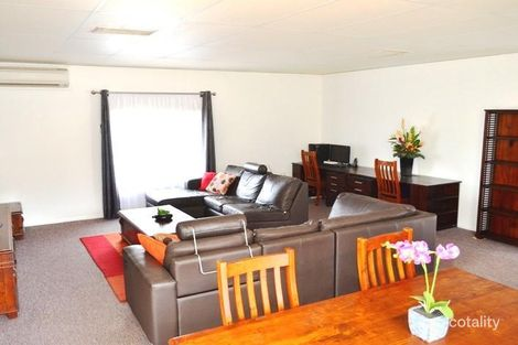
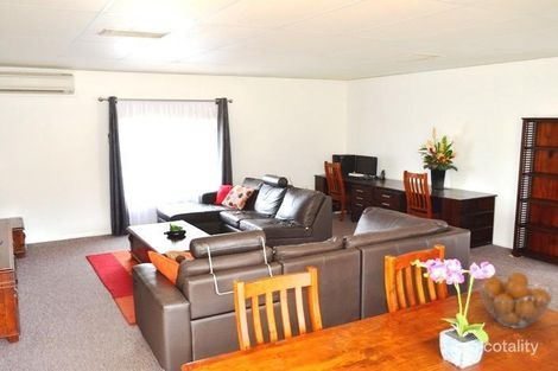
+ fruit basket (513, 299)
